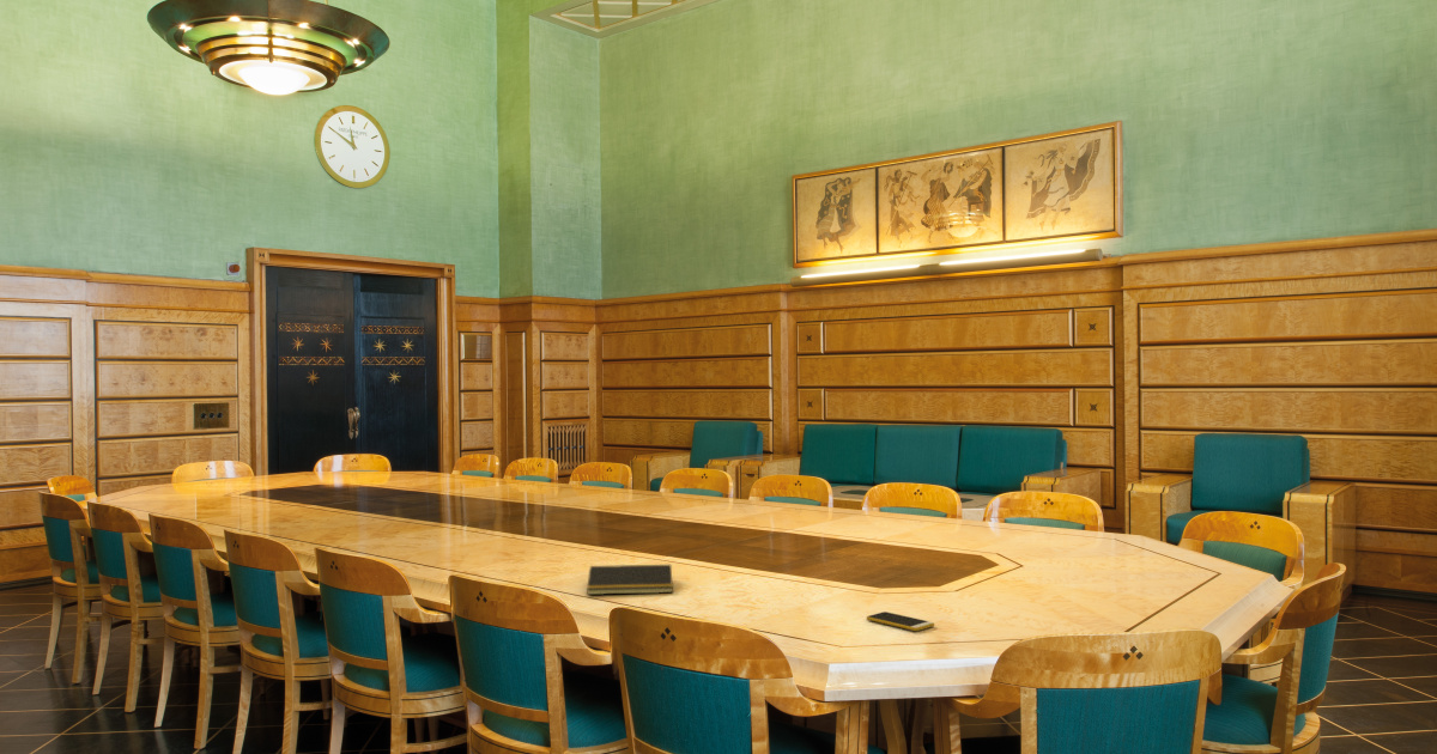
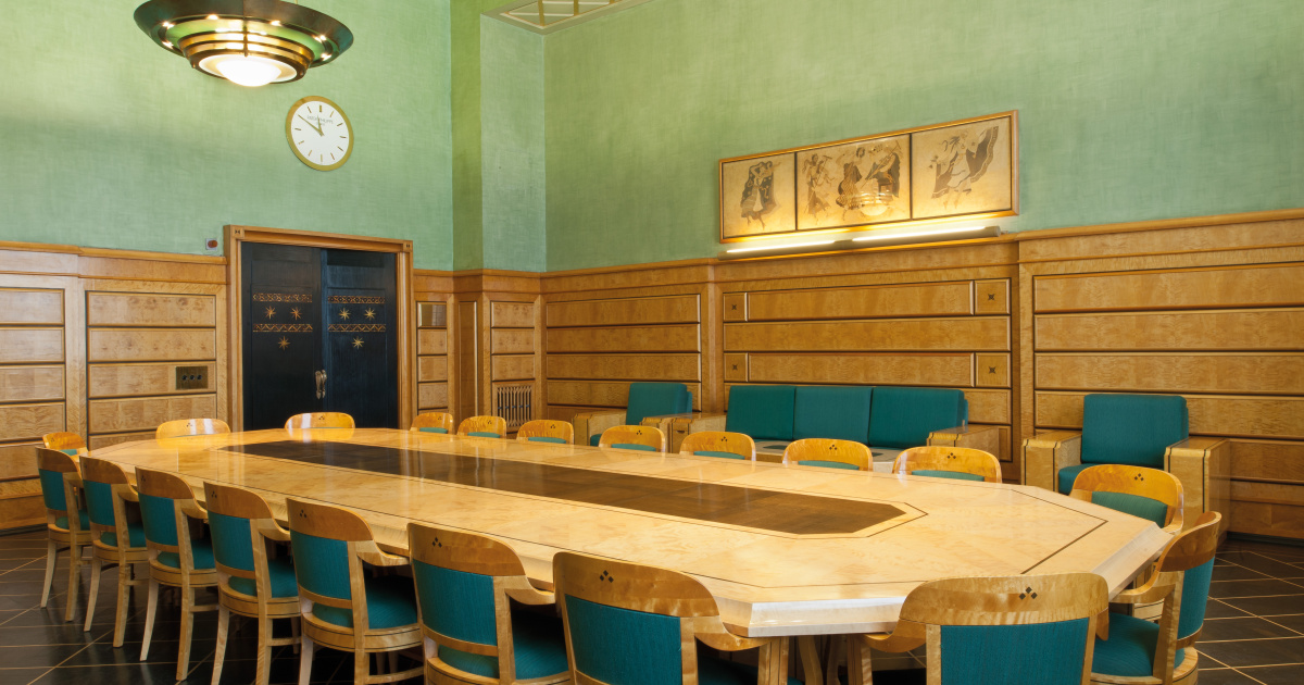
- smartphone (899, 620)
- notepad (630, 578)
